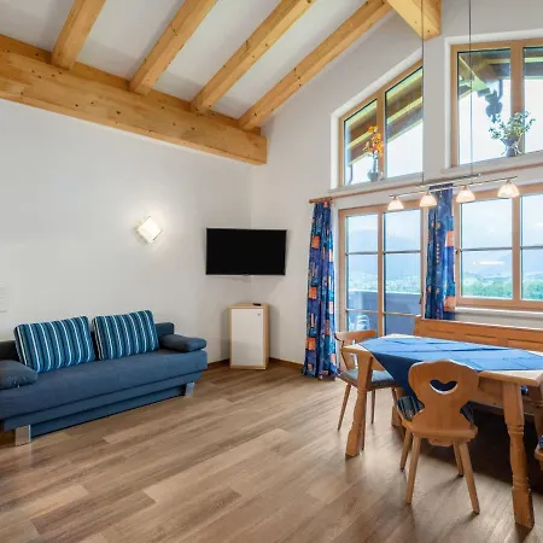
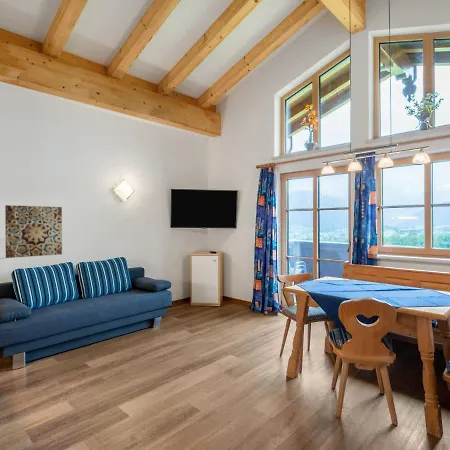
+ wall art (35, 231)
